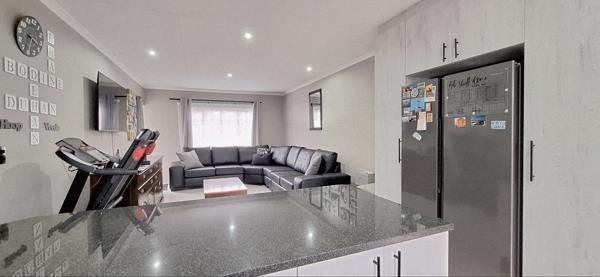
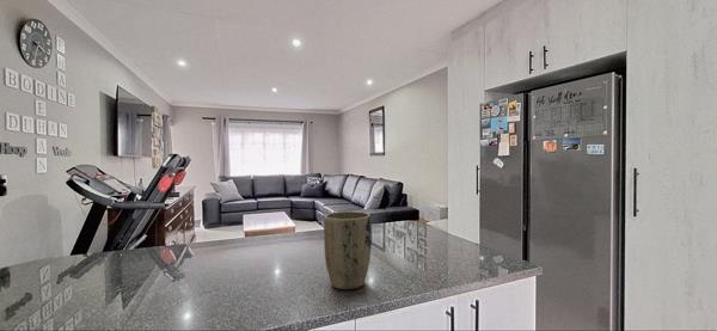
+ plant pot (348, 249)
